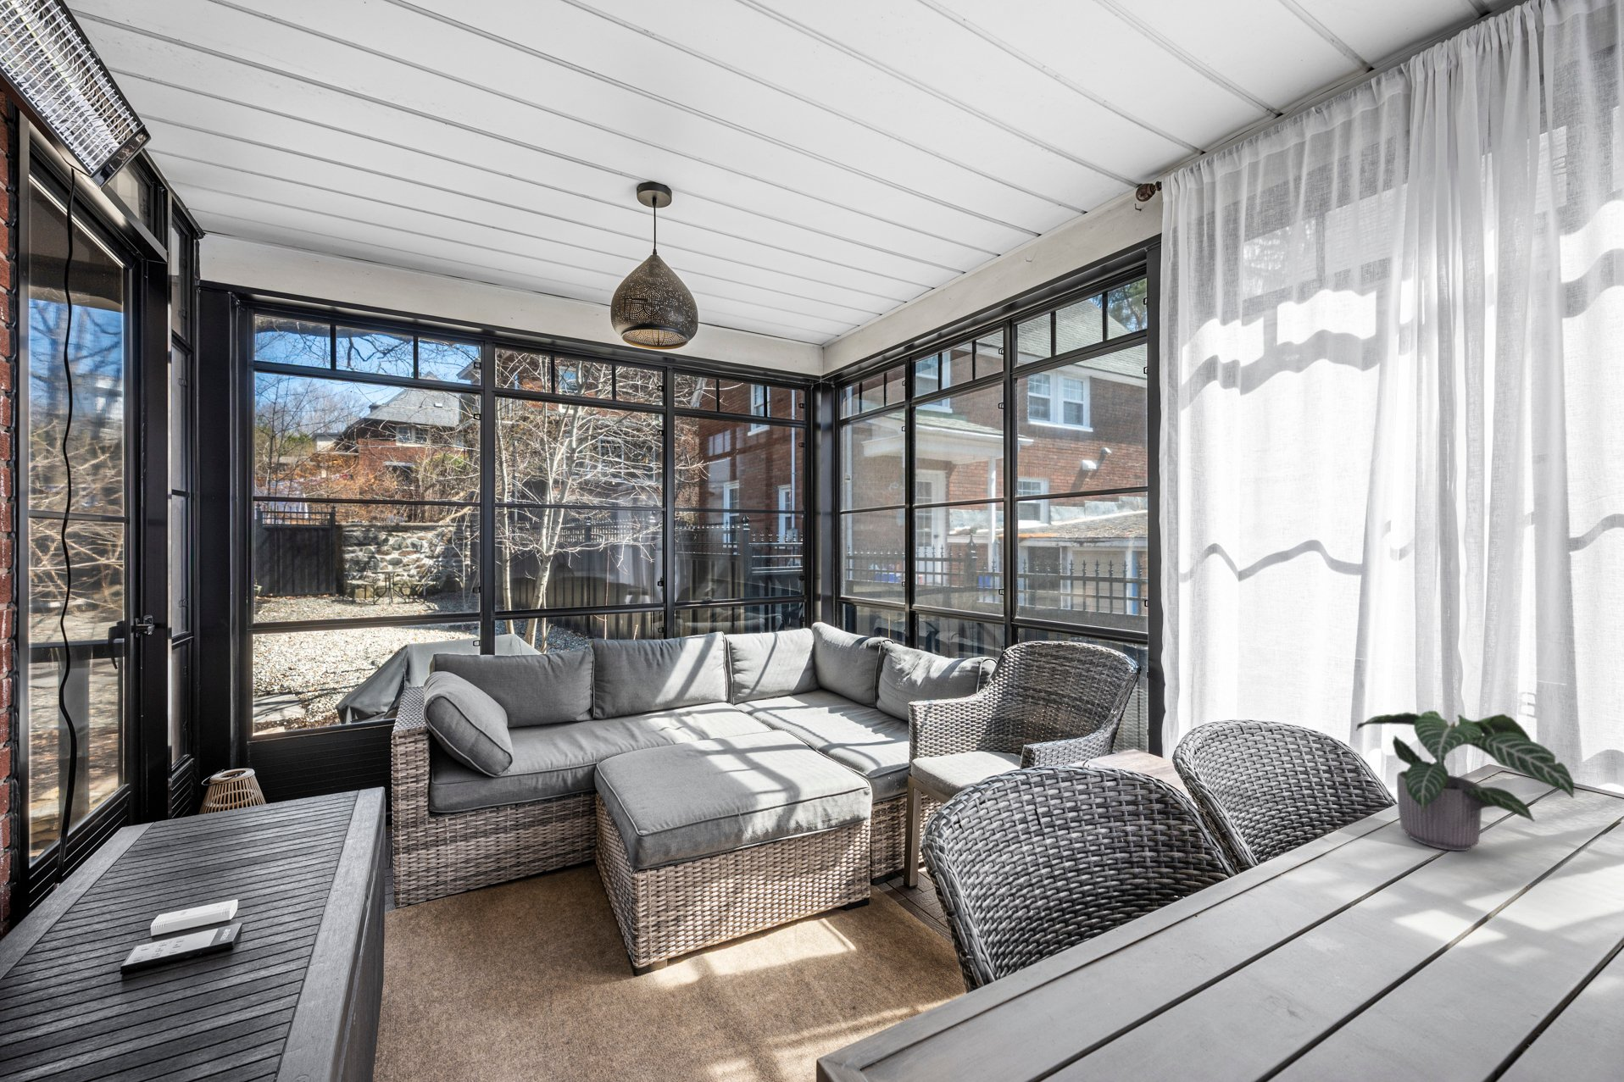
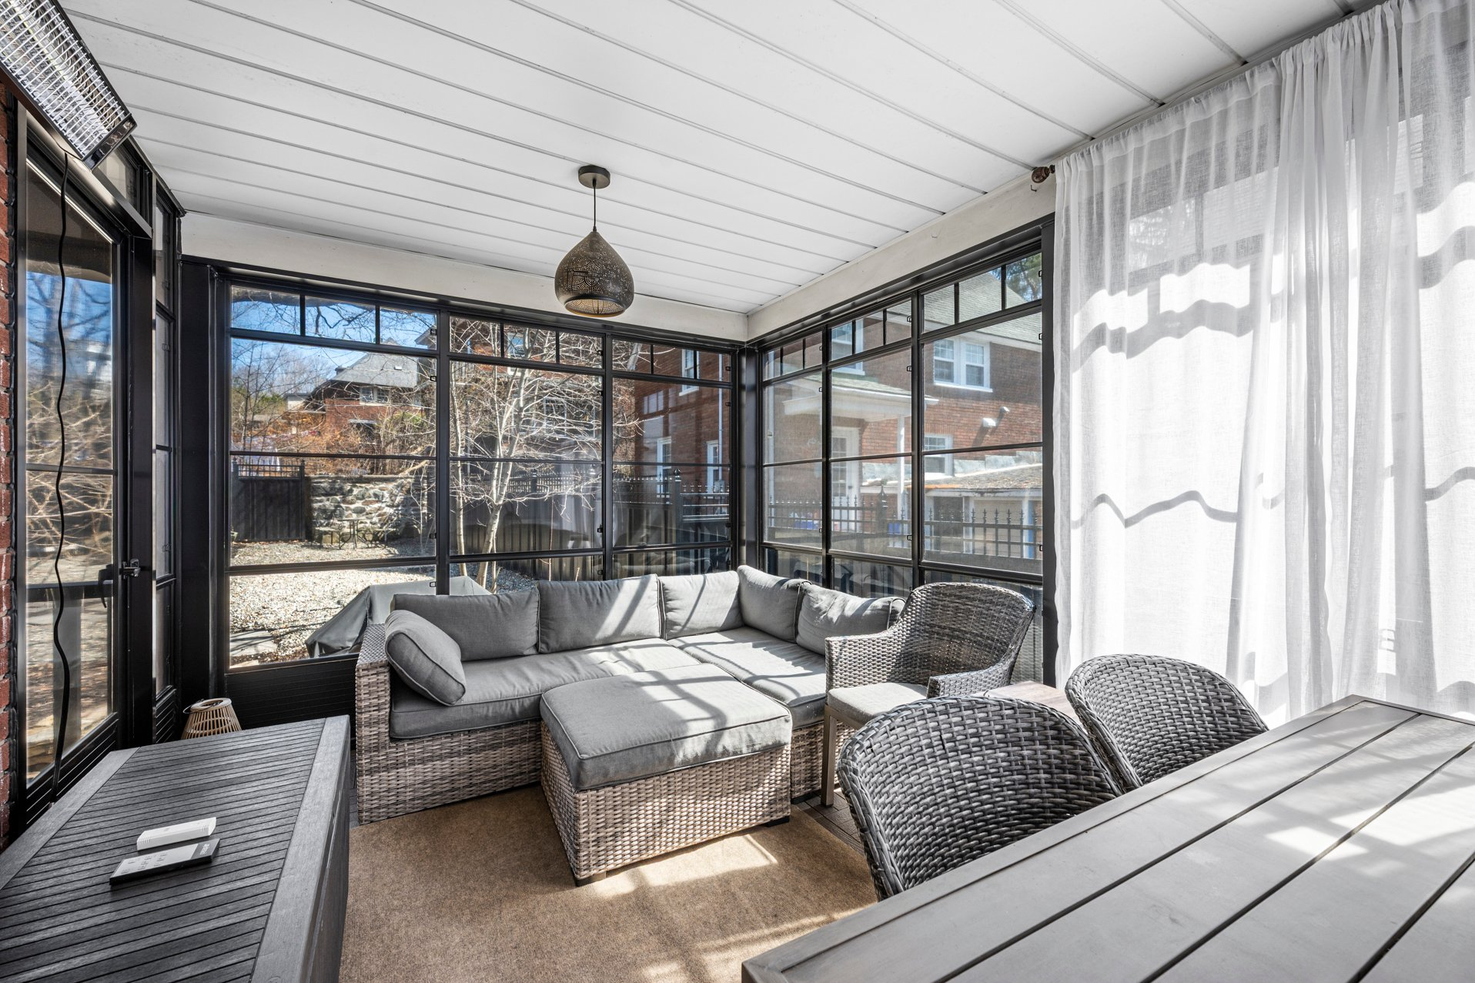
- potted plant (1453, 779)
